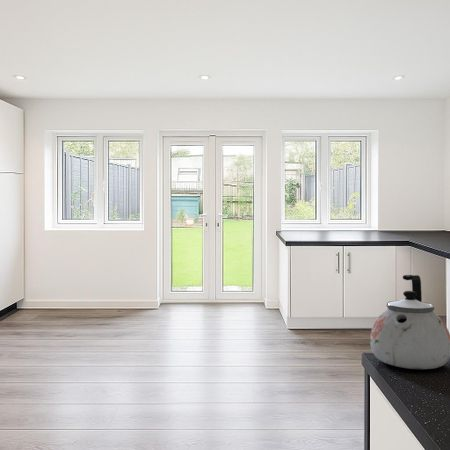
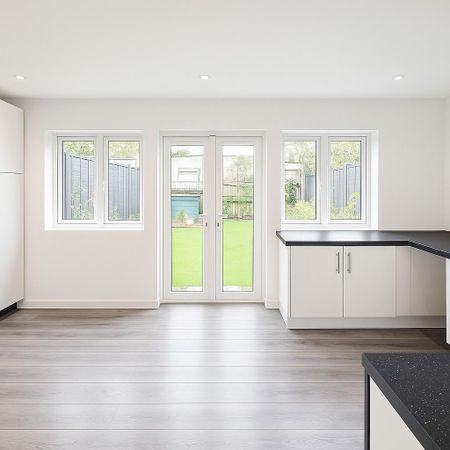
- kettle (409, 318)
